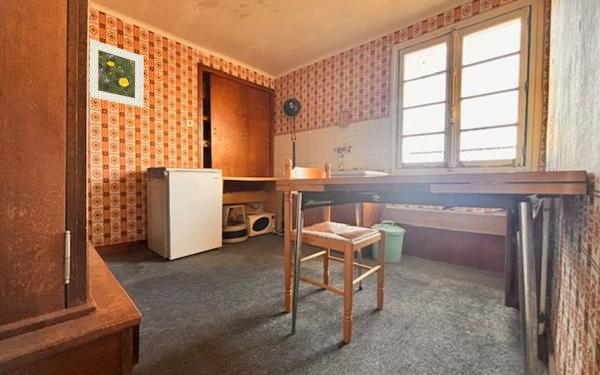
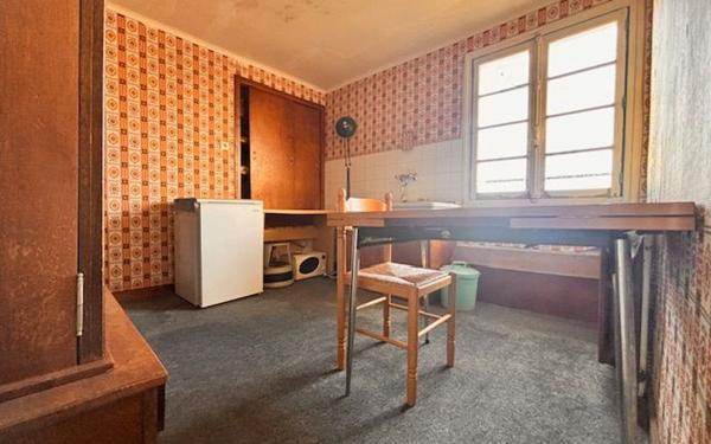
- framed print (117, 75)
